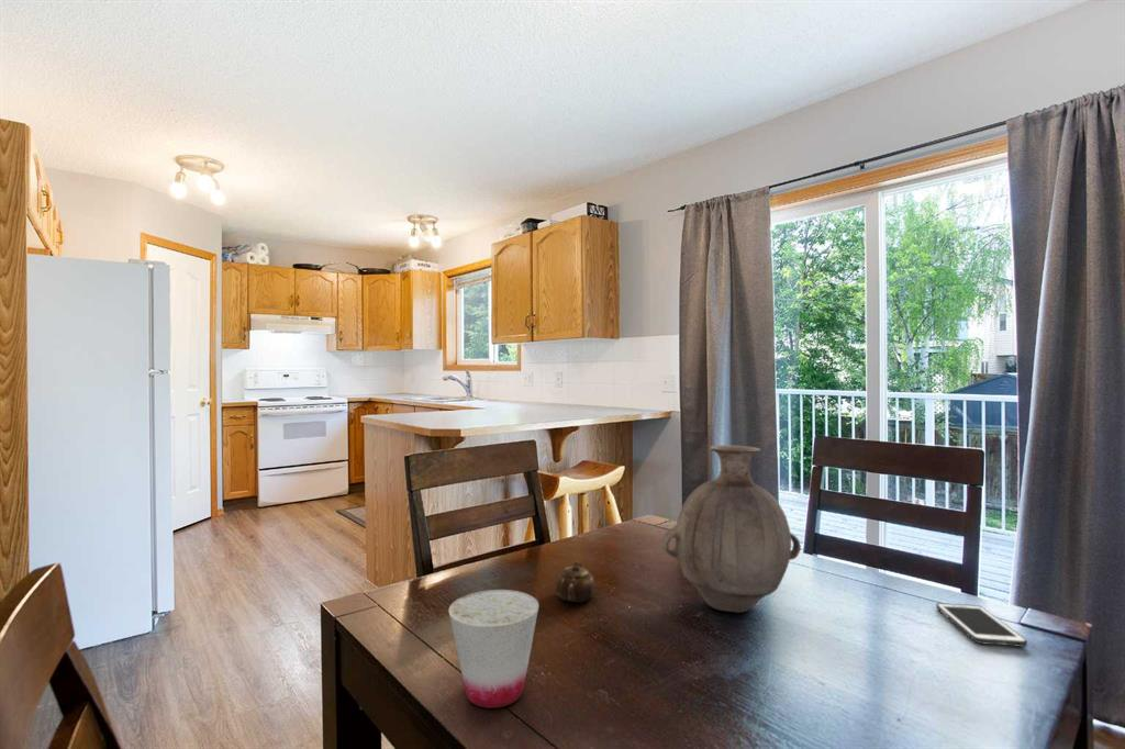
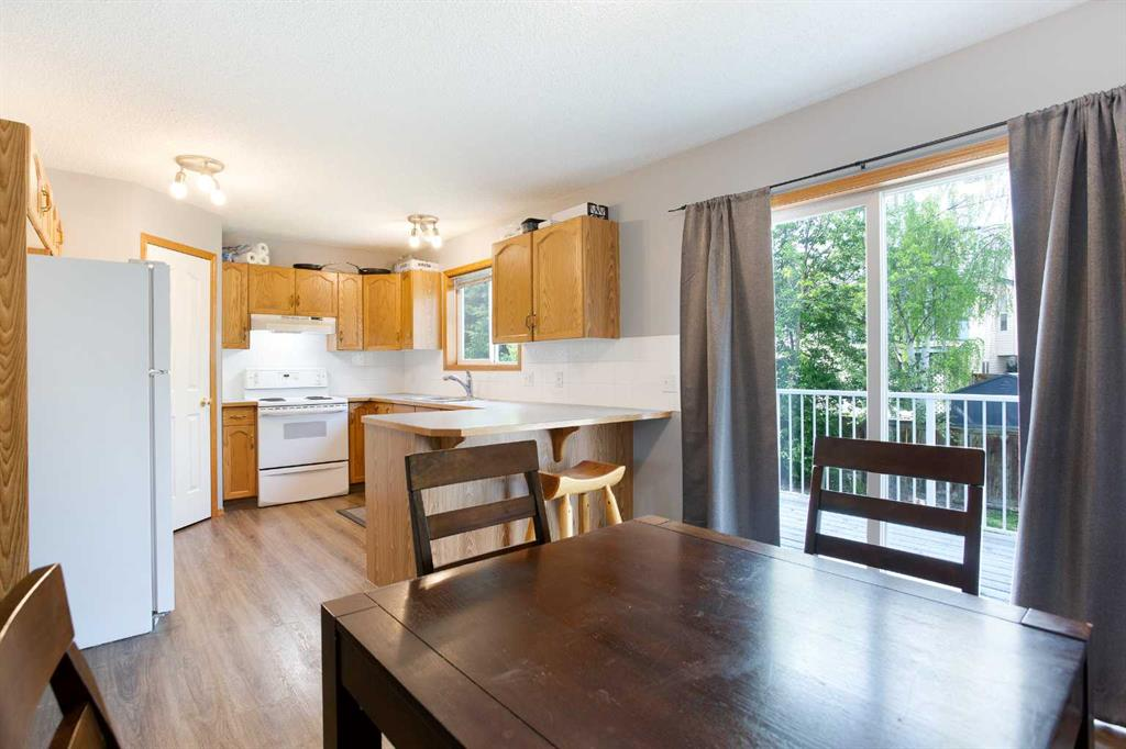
- vase (731, 526)
- teapot (575, 580)
- cell phone (978, 623)
- cup (494, 649)
